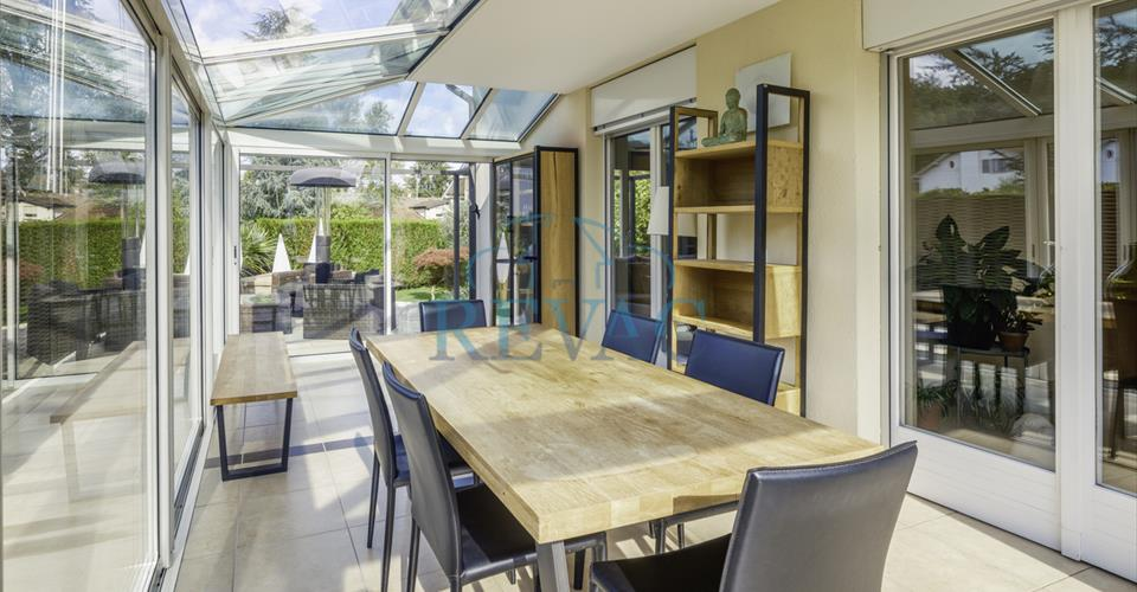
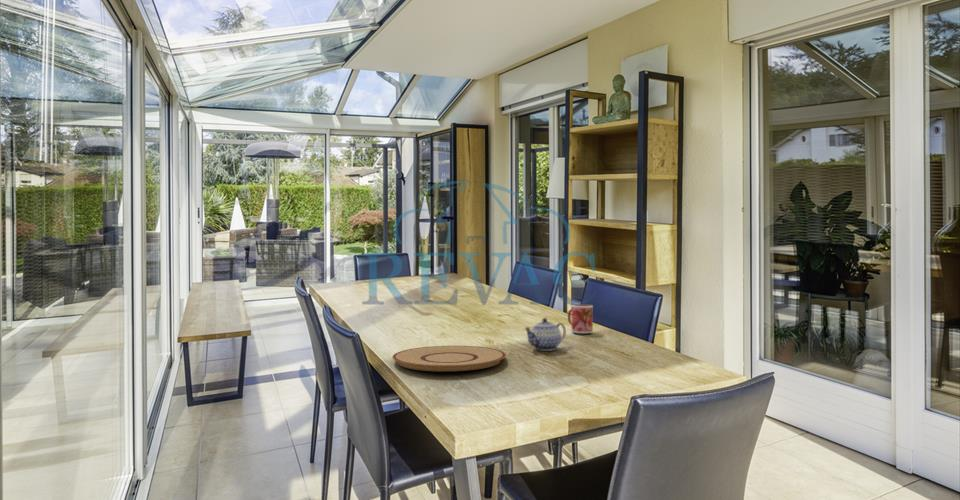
+ teapot (545, 333)
+ mug (579, 318)
+ plate (449, 357)
